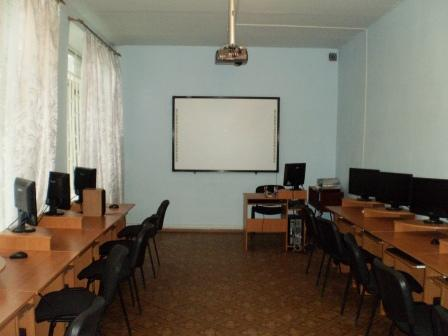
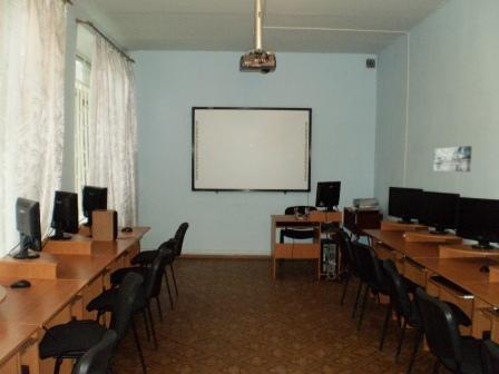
+ wall art (450, 159)
